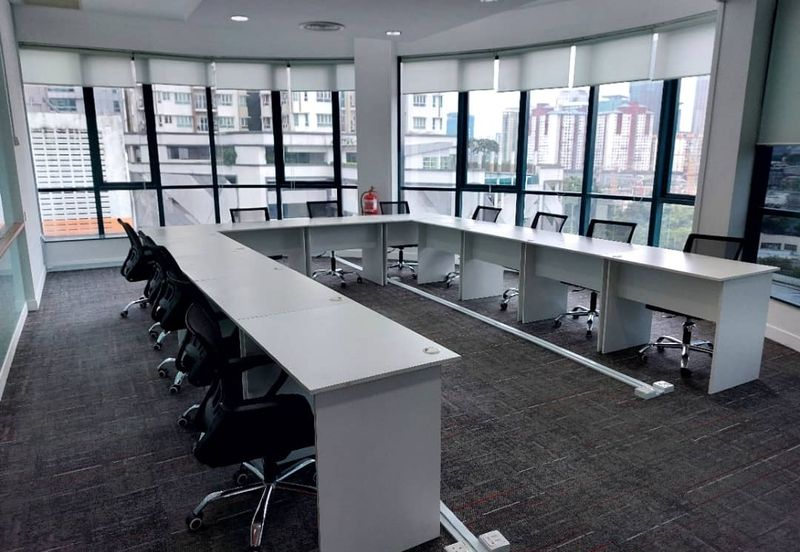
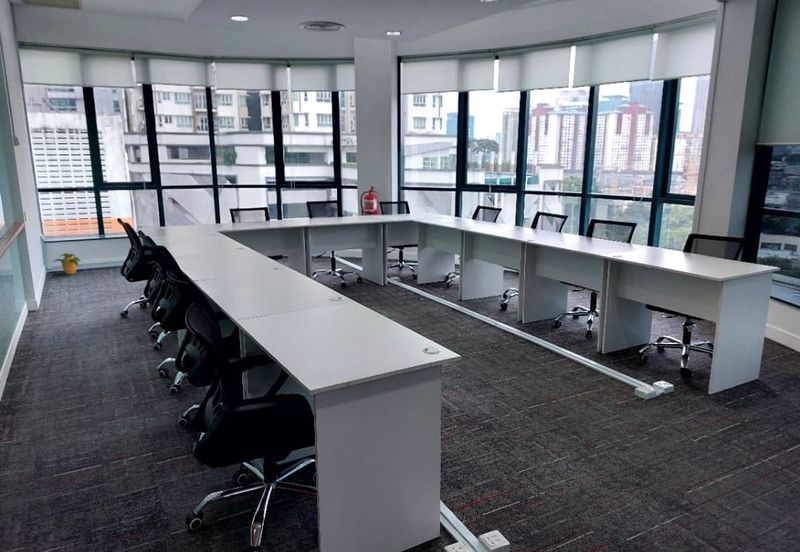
+ potted plant (67, 262)
